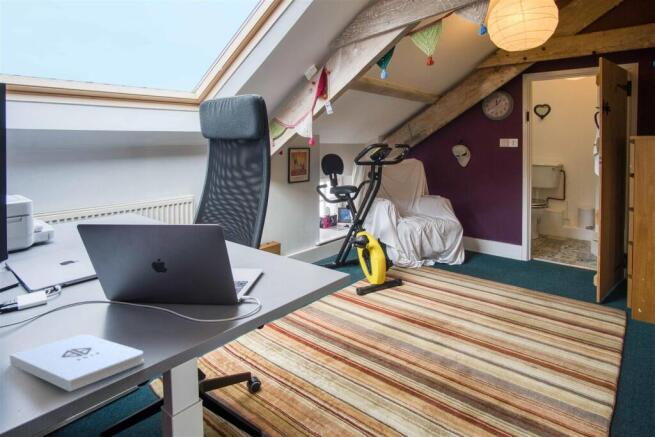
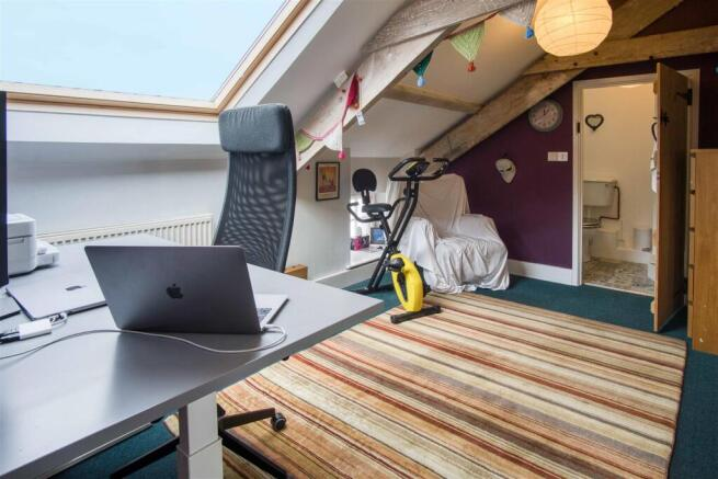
- notepad (78, 358)
